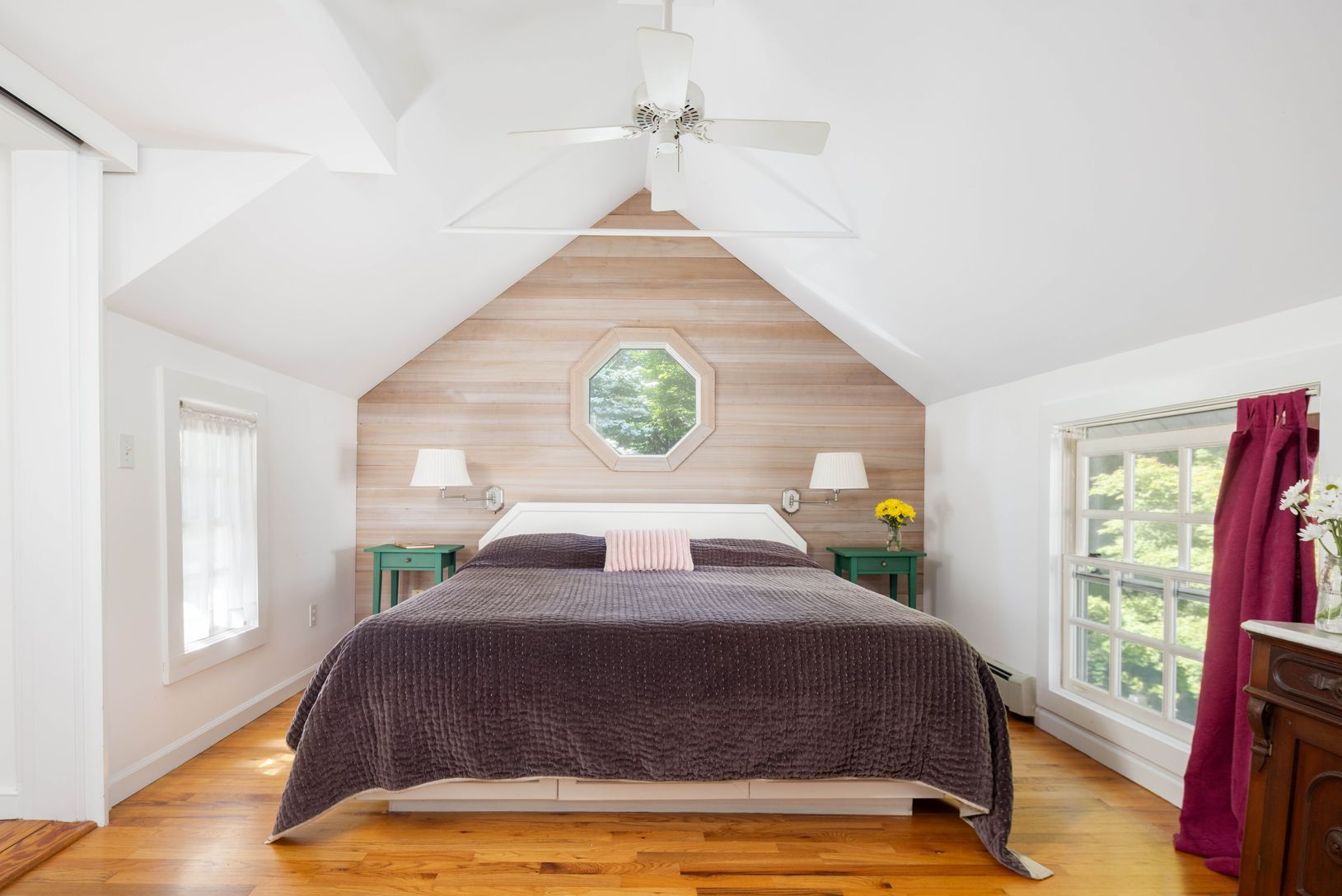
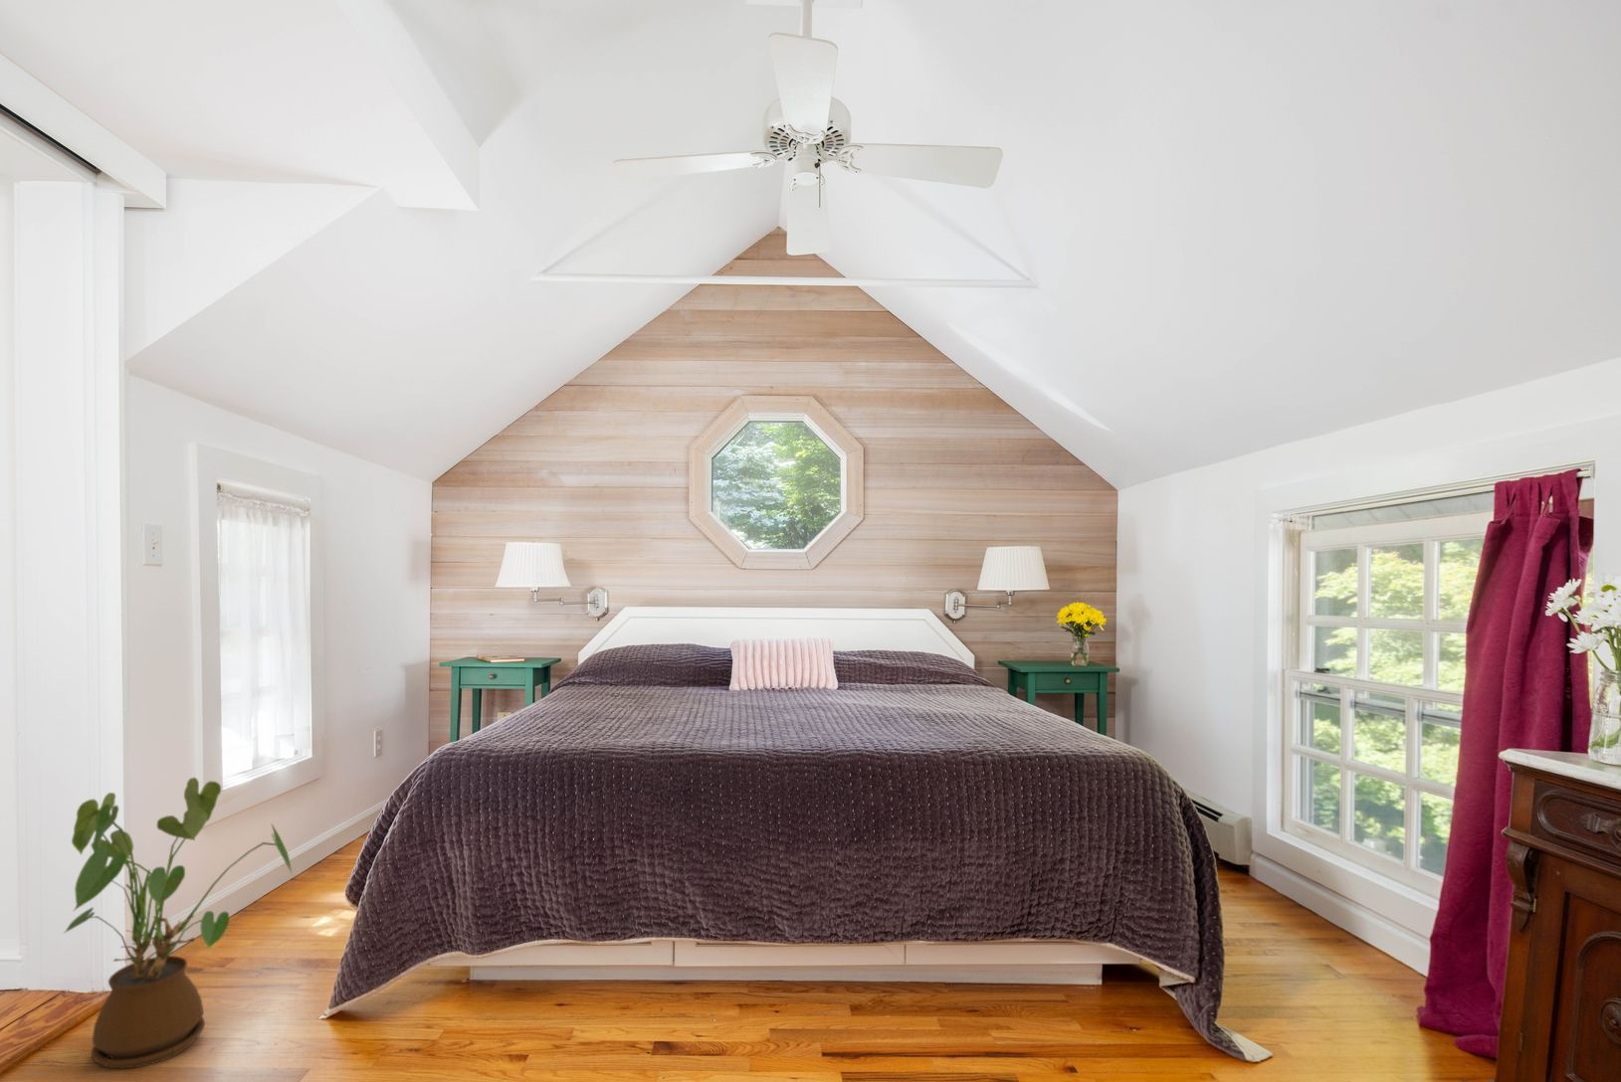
+ house plant (167, 920)
